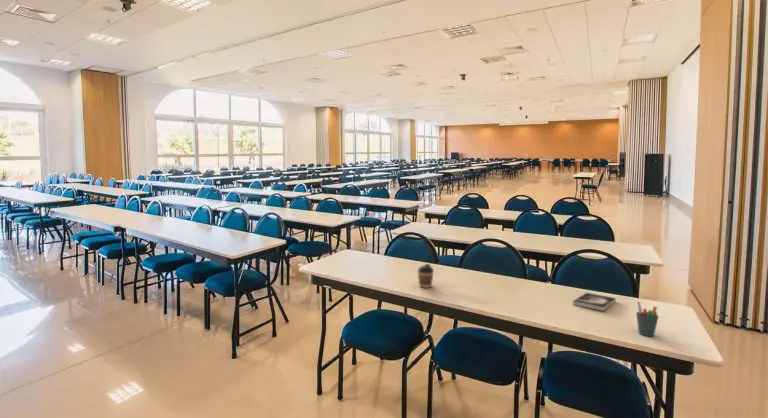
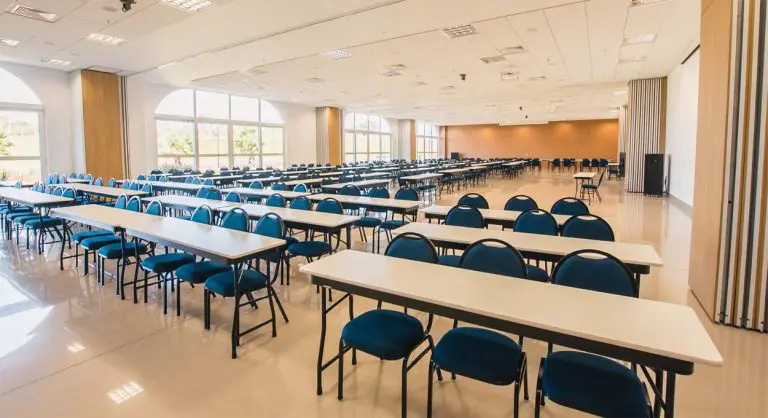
- book (594, 301)
- pen holder (647, 319)
- coffee cup (425, 275)
